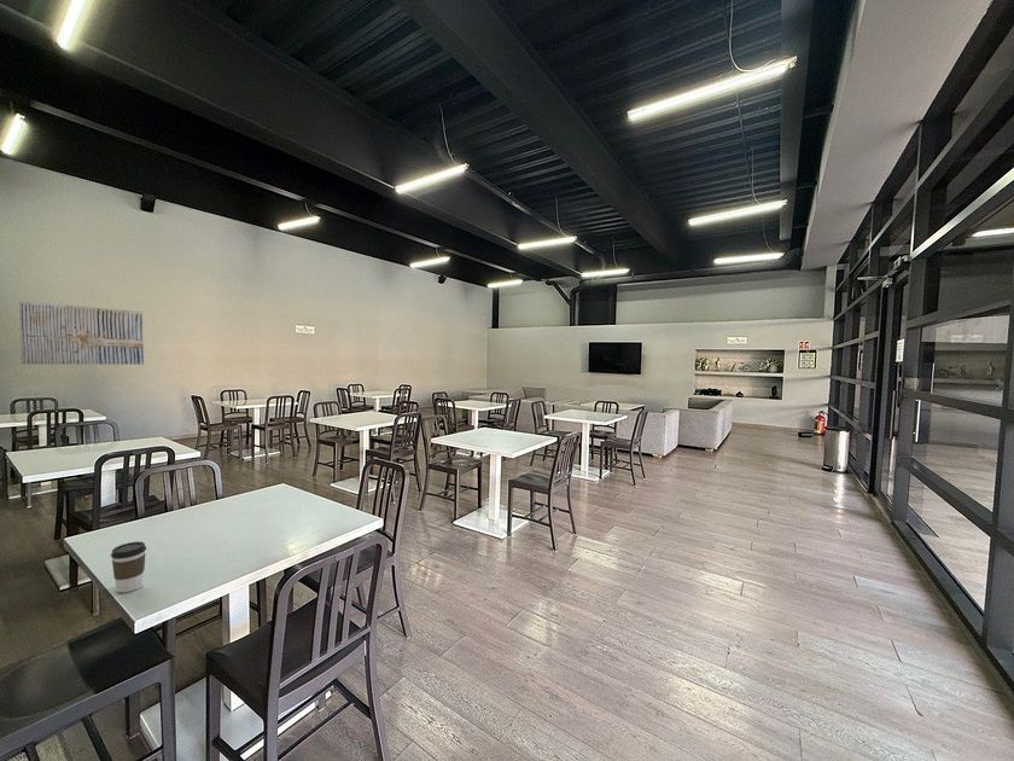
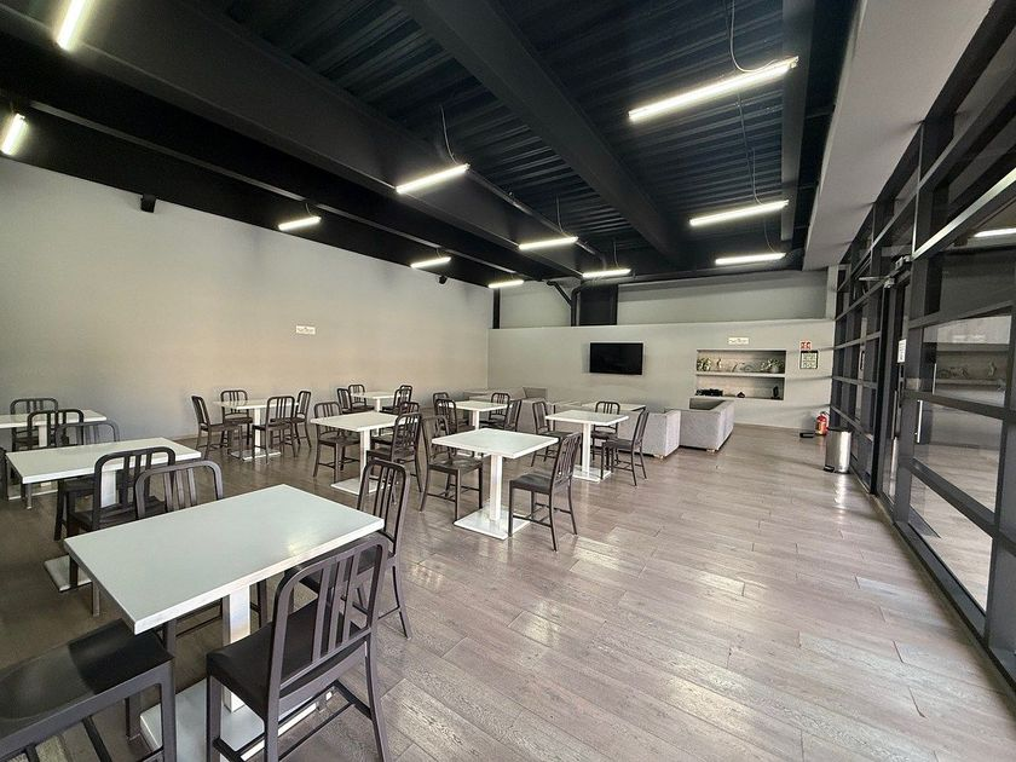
- wall art (86, 335)
- coffee cup (129, 567)
